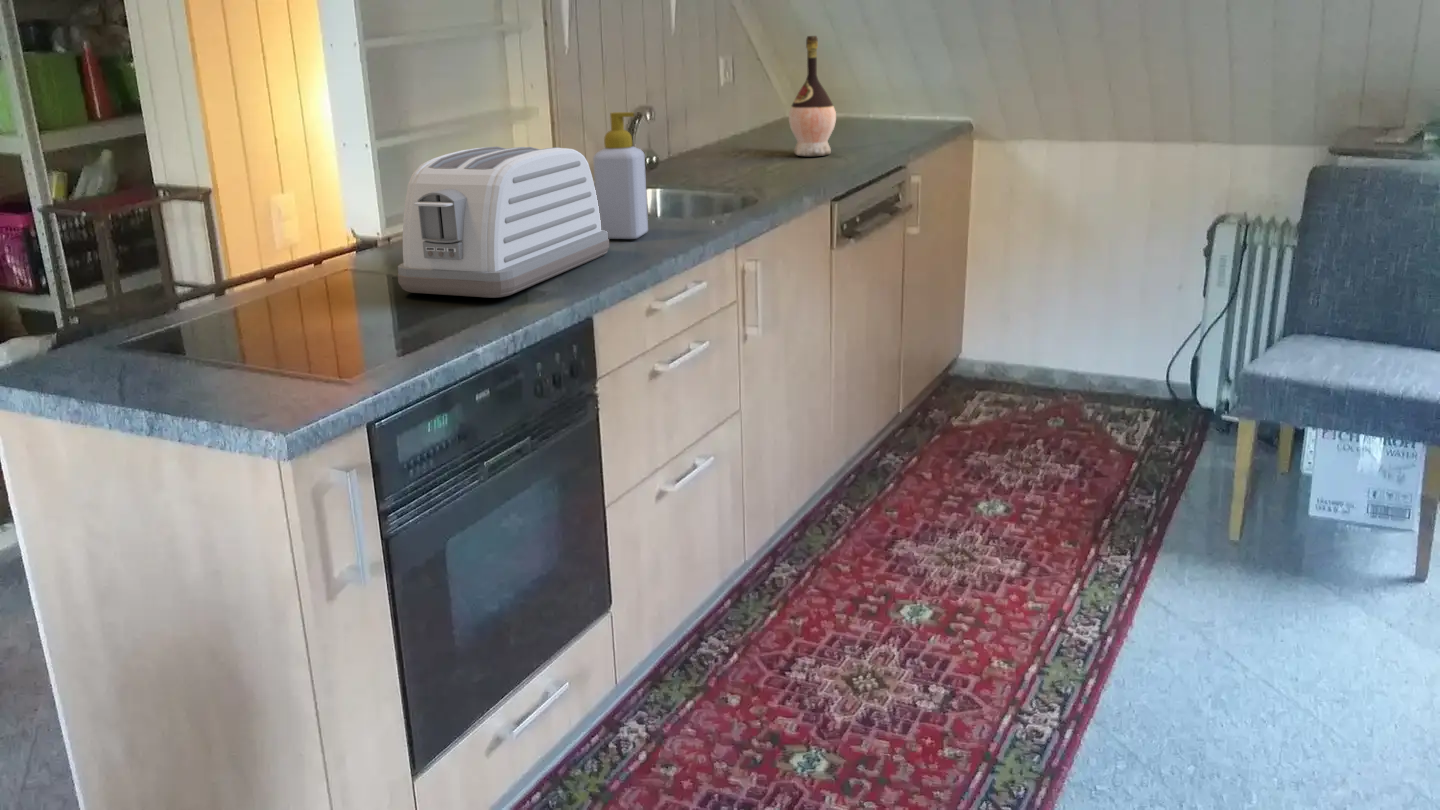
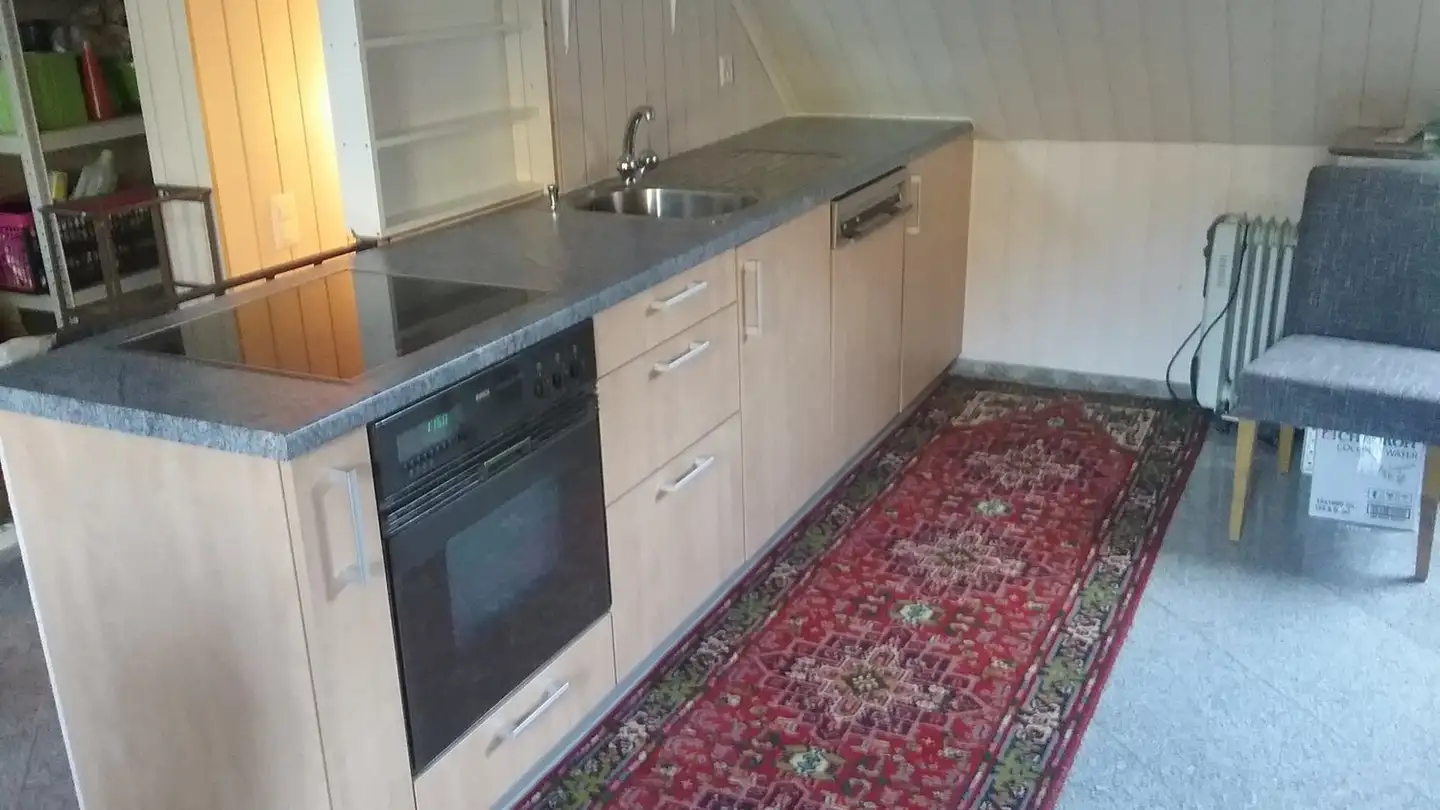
- wine bottle (812, 96)
- toaster (503, 213)
- soap bottle (620, 175)
